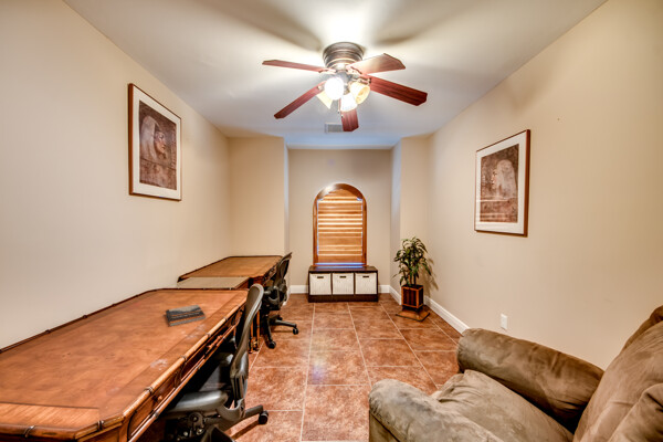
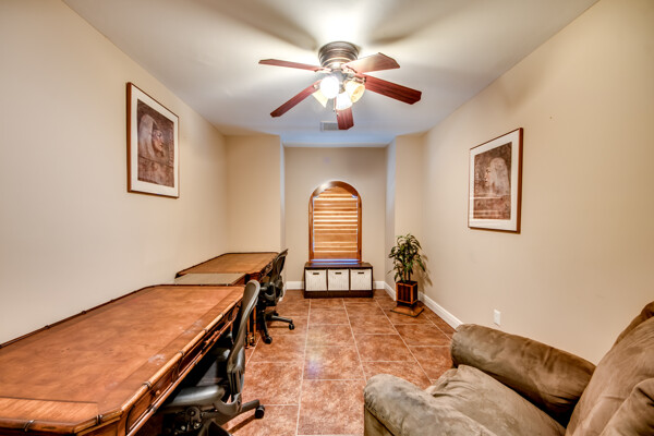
- book (185, 314)
